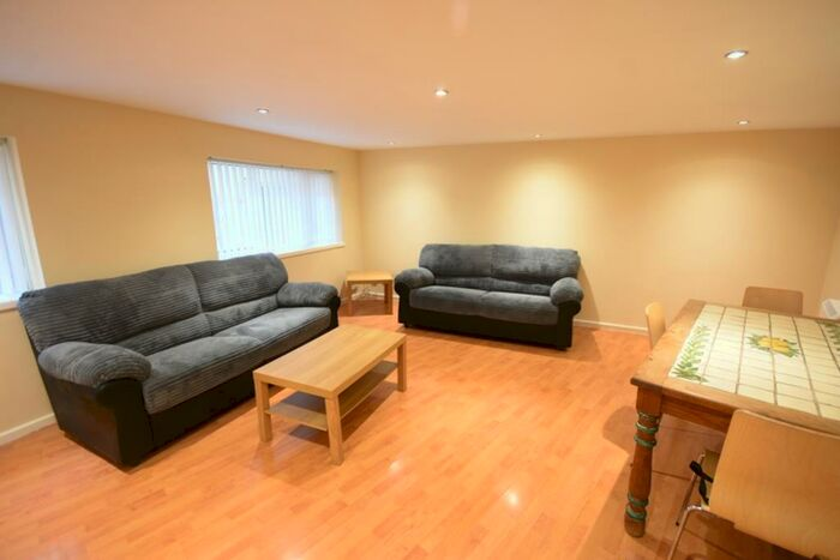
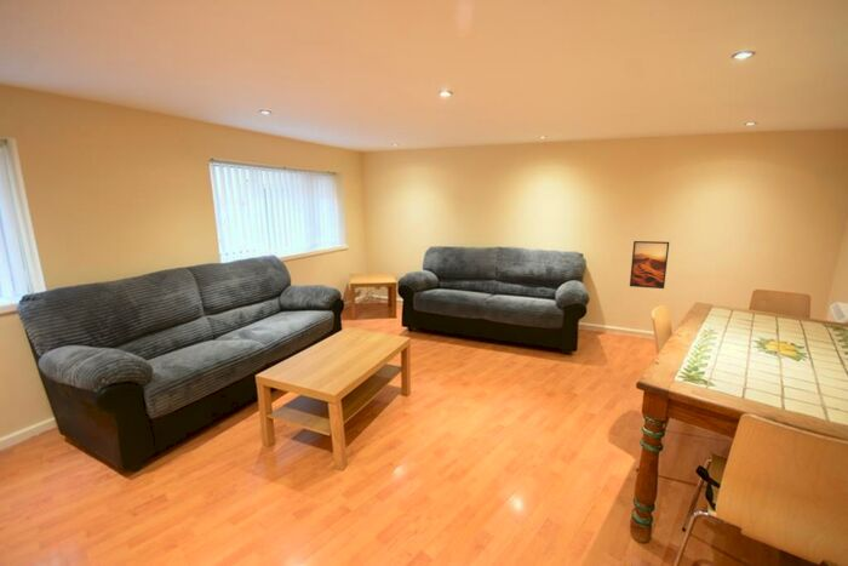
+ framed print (648, 264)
